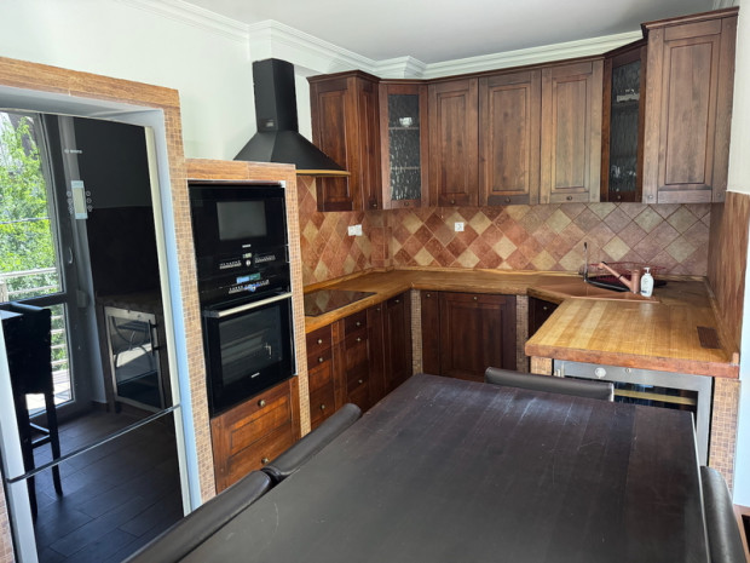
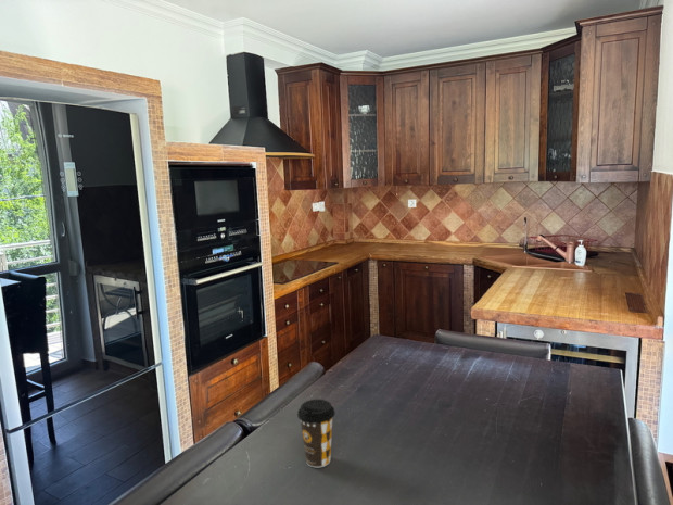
+ coffee cup (317, 433)
